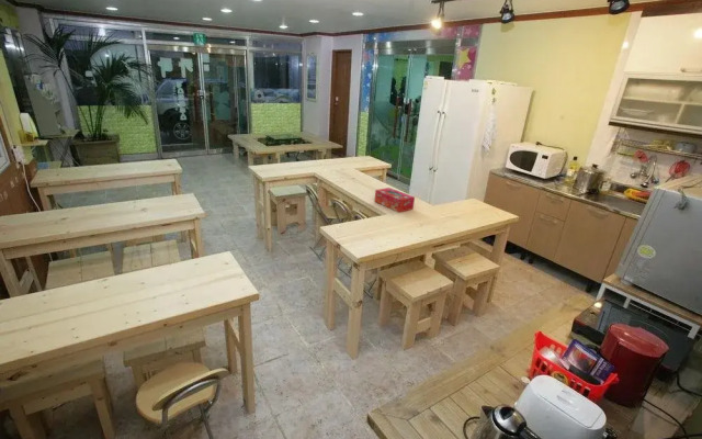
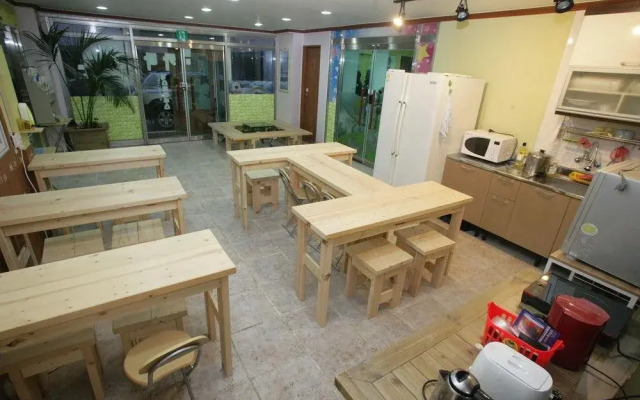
- tissue box (394, 199)
